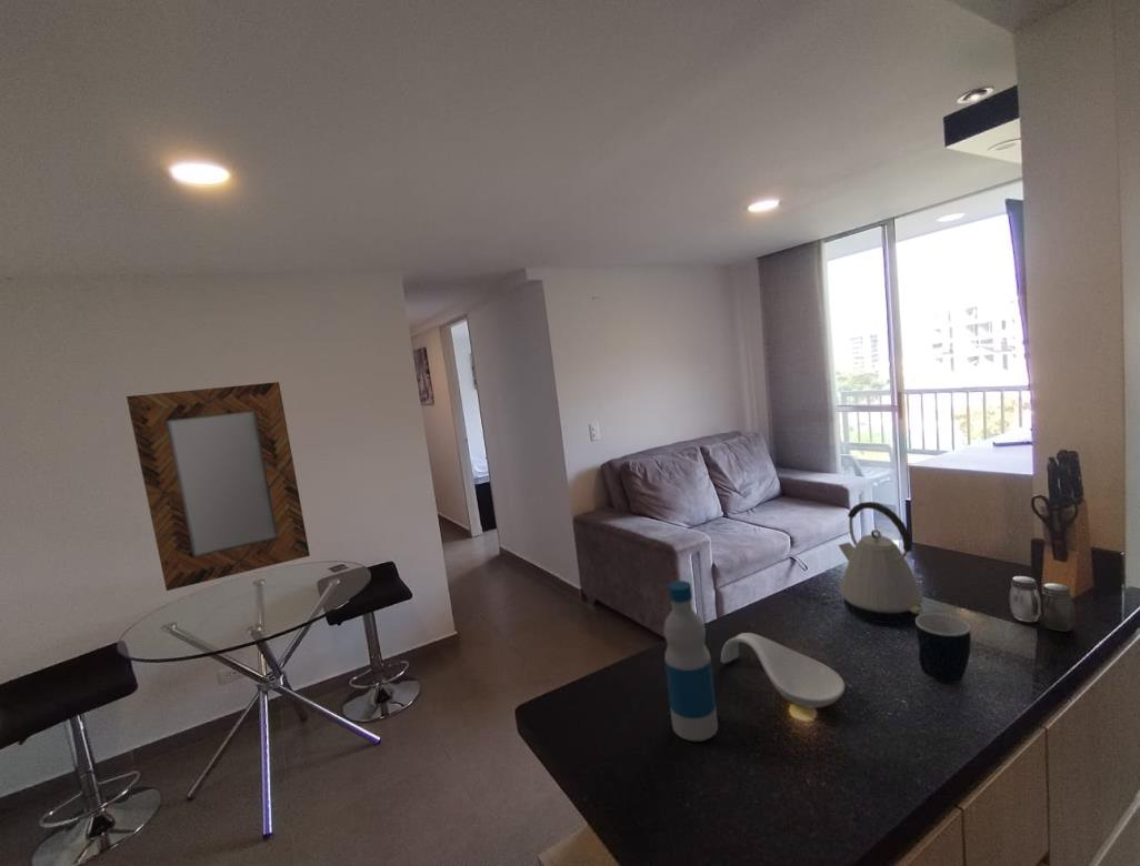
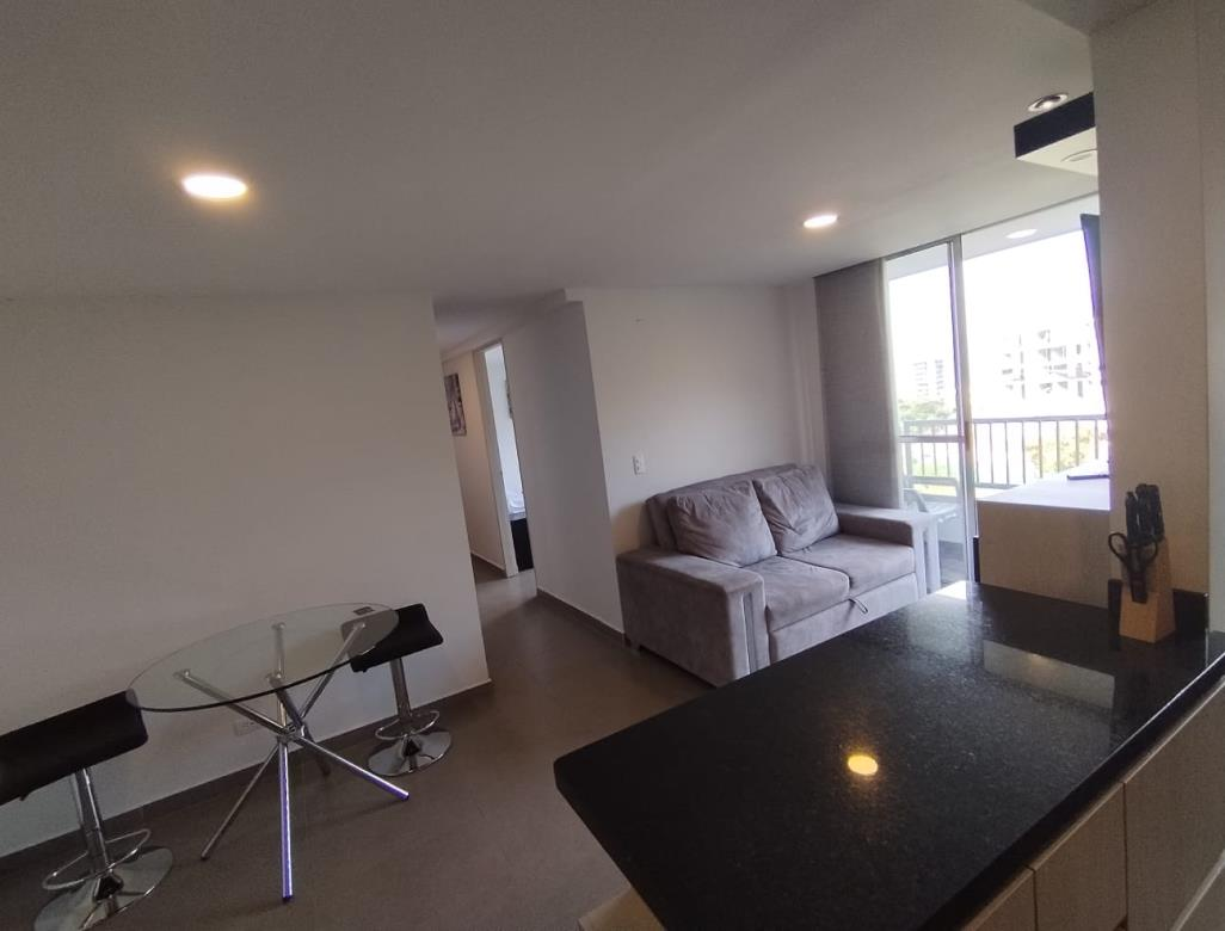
- spoon rest (776, 665)
- kettle (874, 556)
- mug (938, 653)
- salt and pepper shaker (1040, 602)
- home mirror (224, 481)
- bottle (687, 656)
